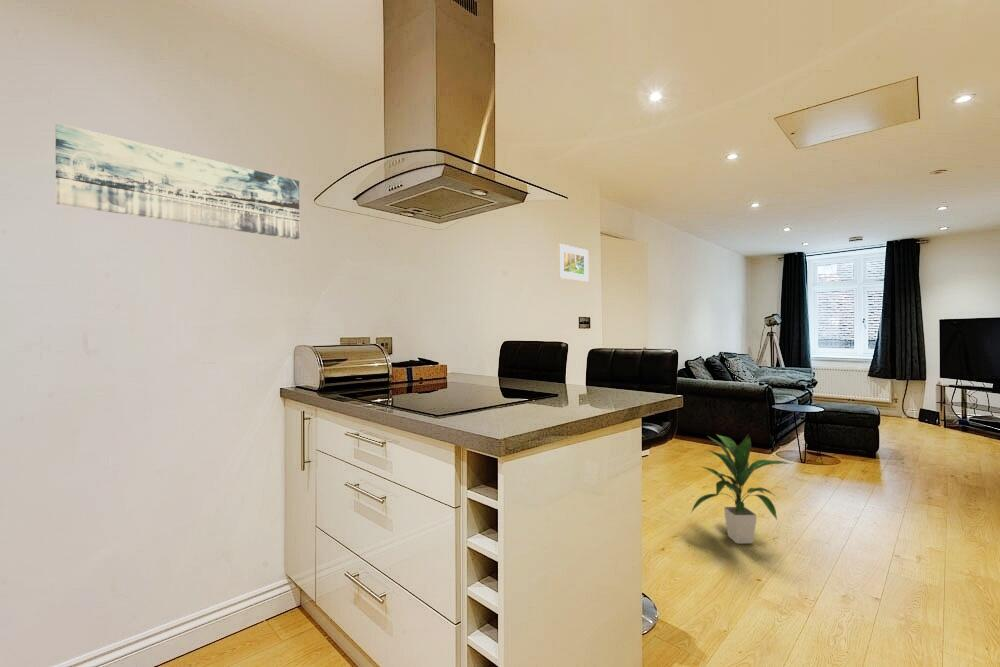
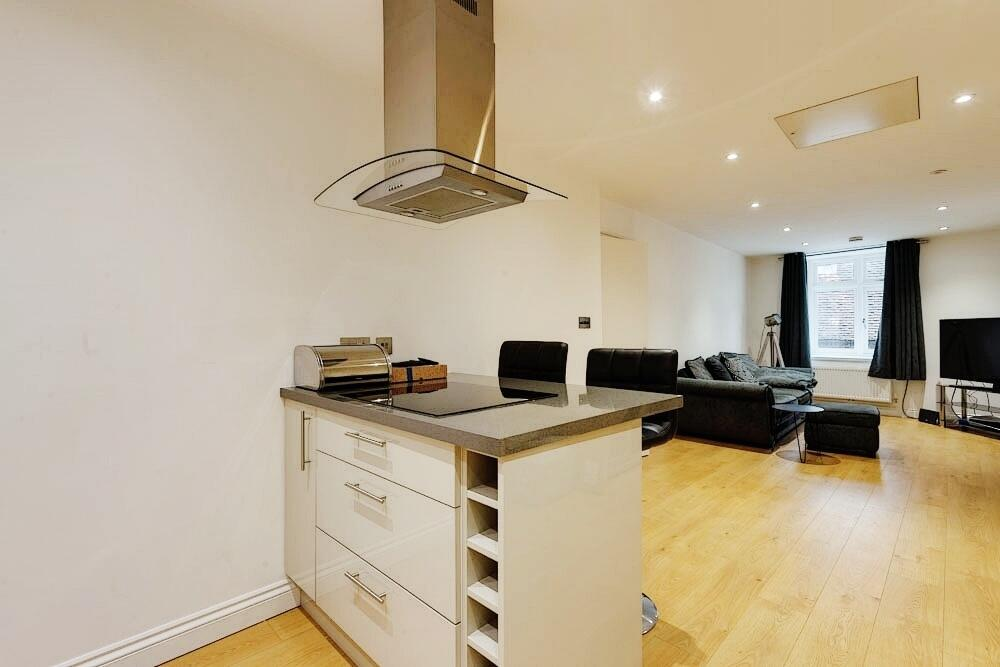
- wall art (196, 190)
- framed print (573, 263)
- indoor plant (735, 484)
